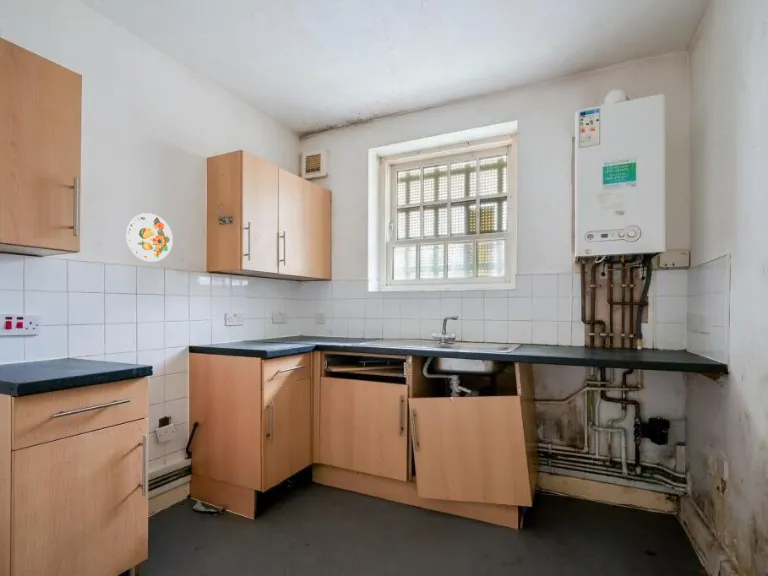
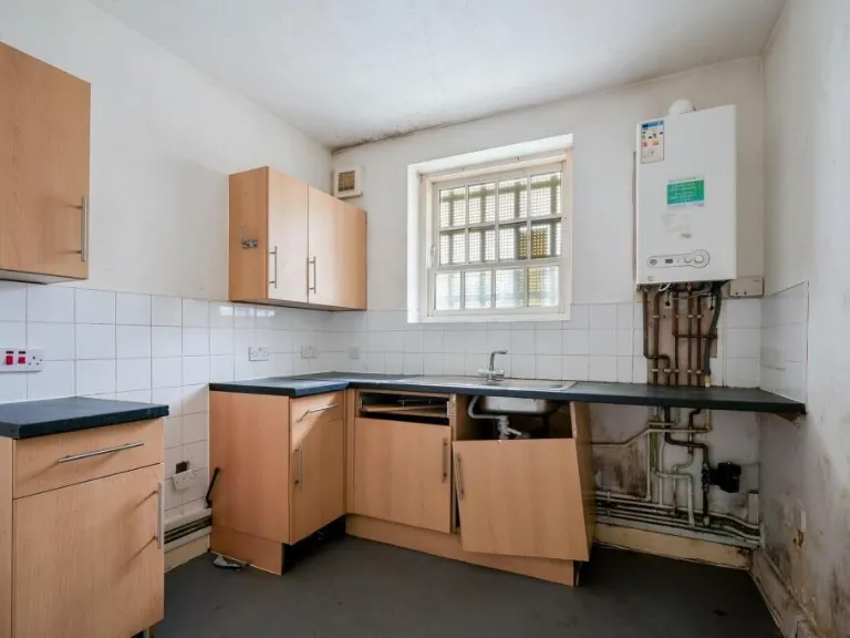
- decorative plate (150, 237)
